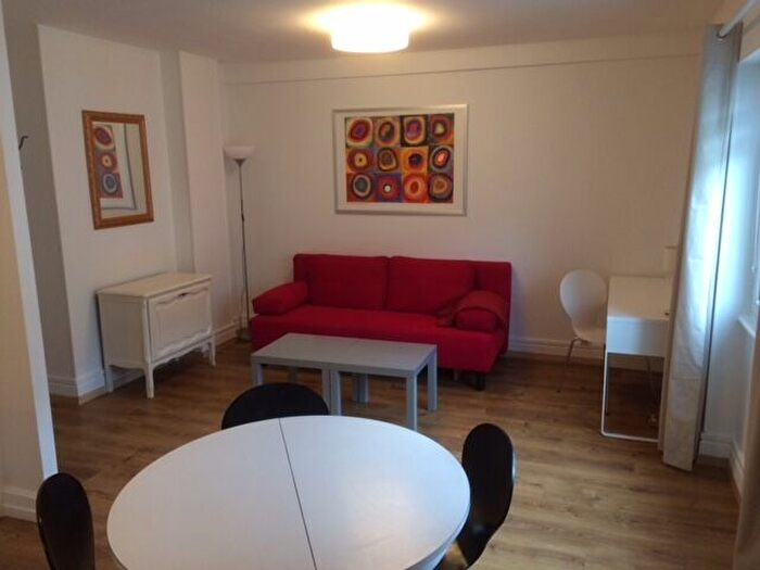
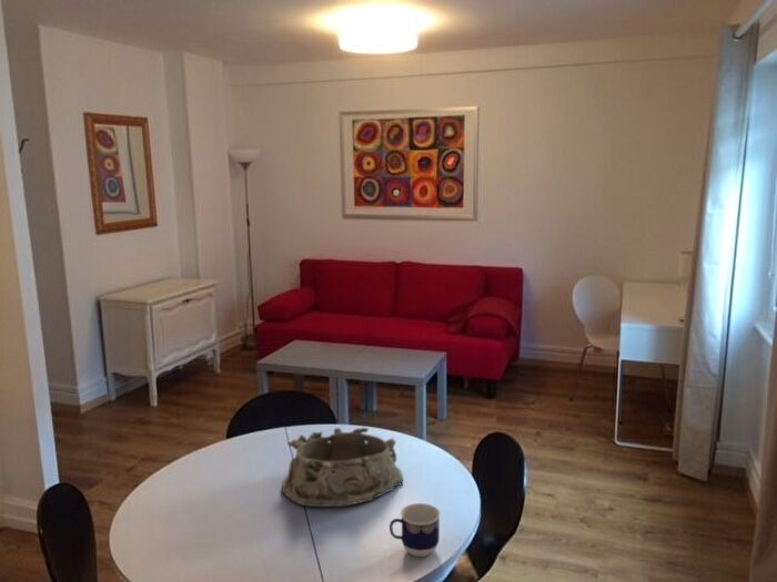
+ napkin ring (341, 461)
+ cup (414, 532)
